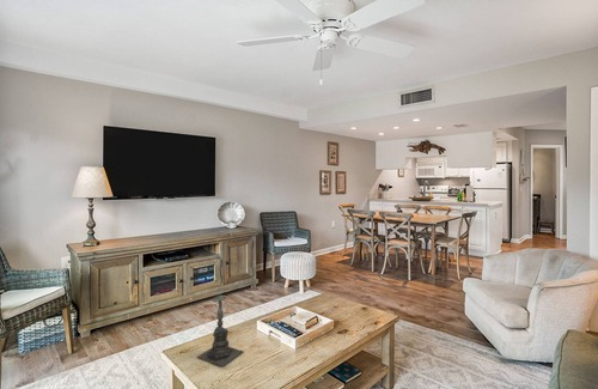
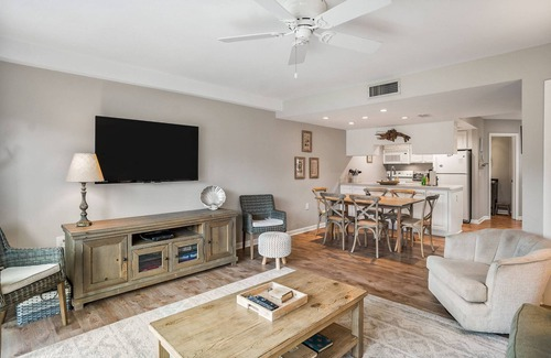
- candle holder (220, 321)
